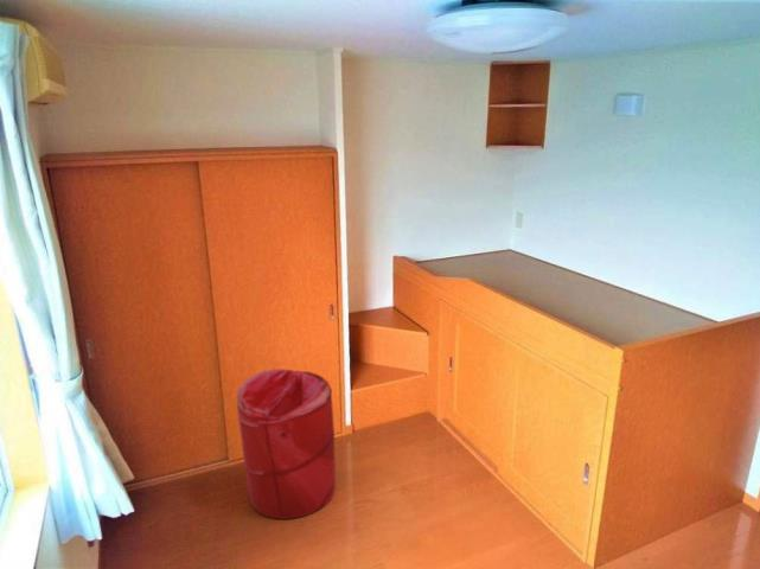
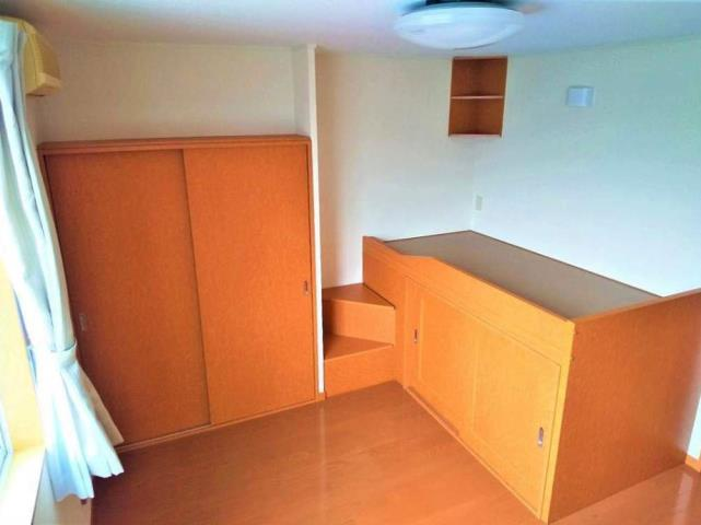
- laundry hamper (287, 440)
